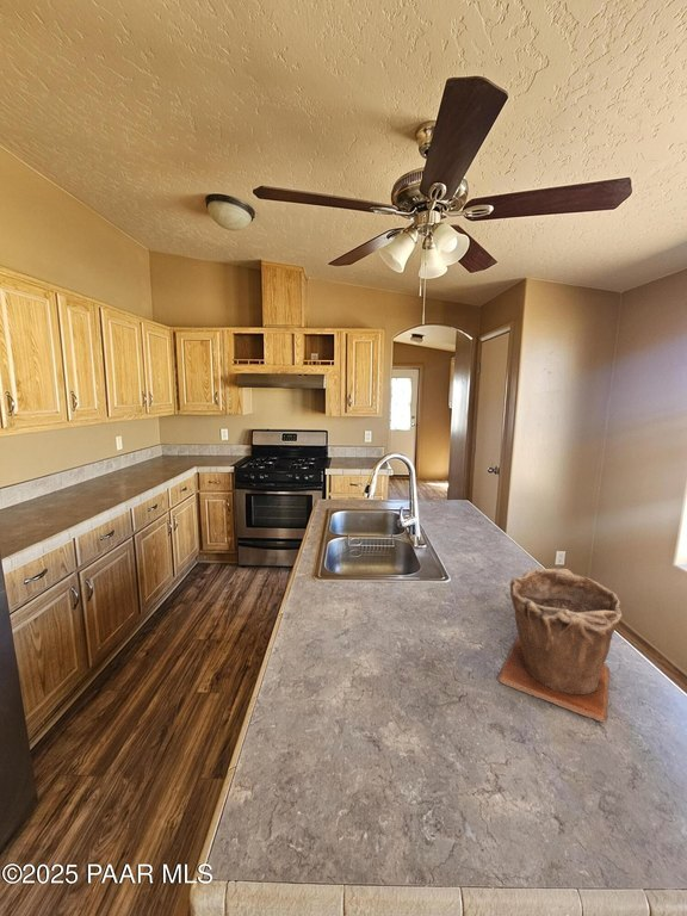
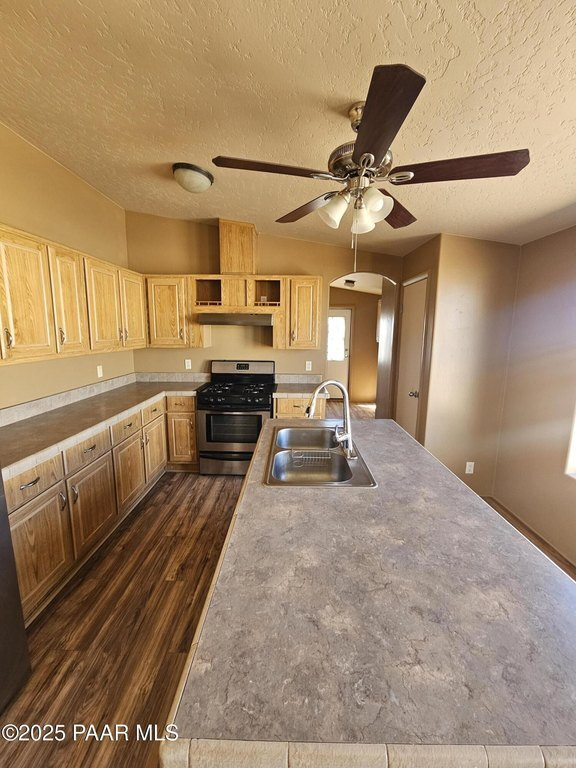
- plant pot (558, 630)
